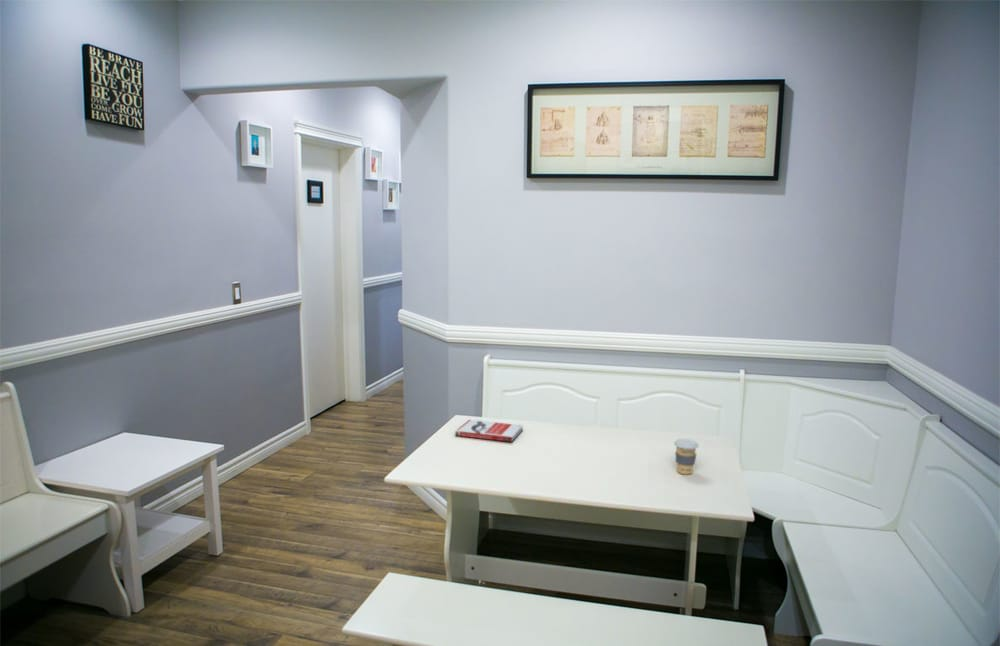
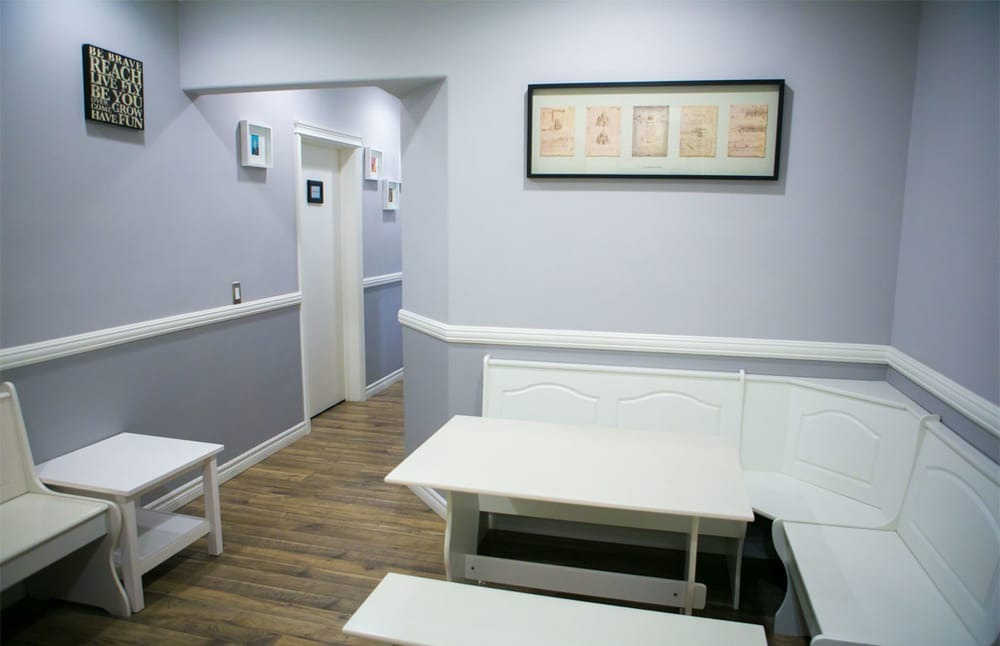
- book (489, 430)
- coffee cup (685, 456)
